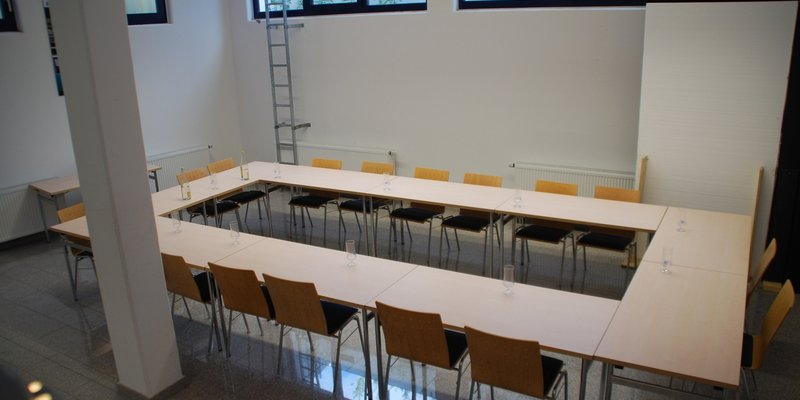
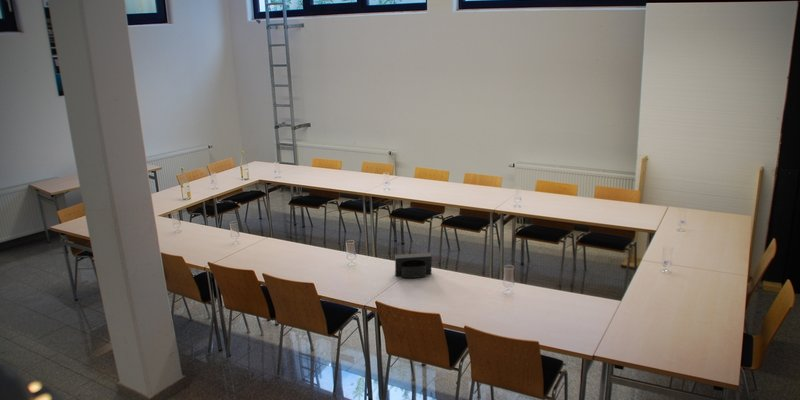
+ speaker (413, 264)
